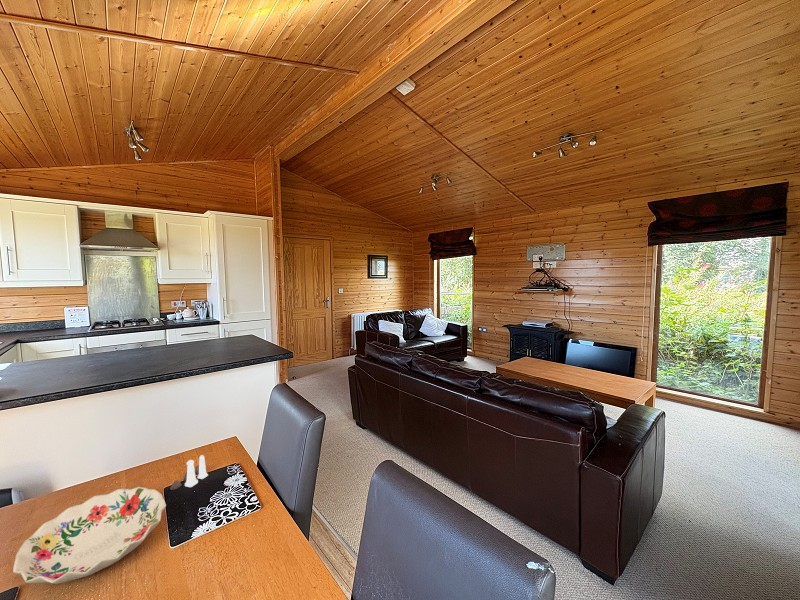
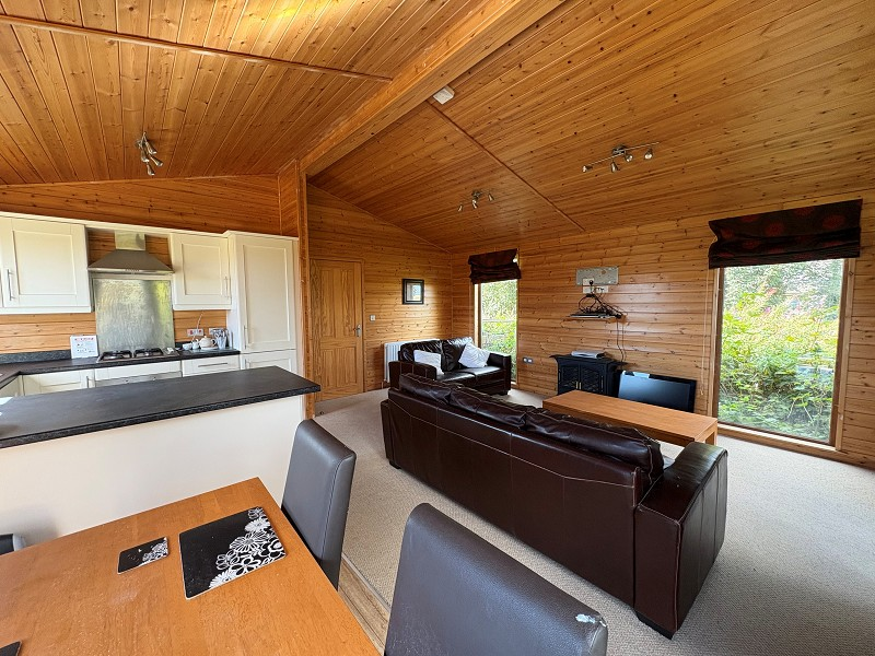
- salt and pepper shaker set (190, 468)
- decorative bowl (98, 534)
